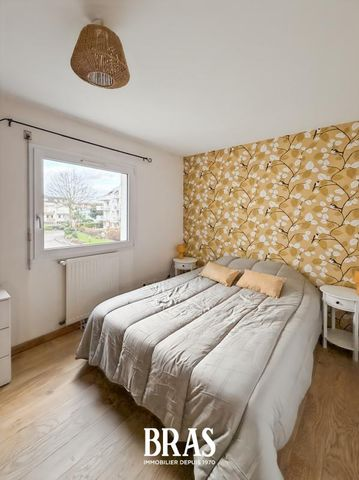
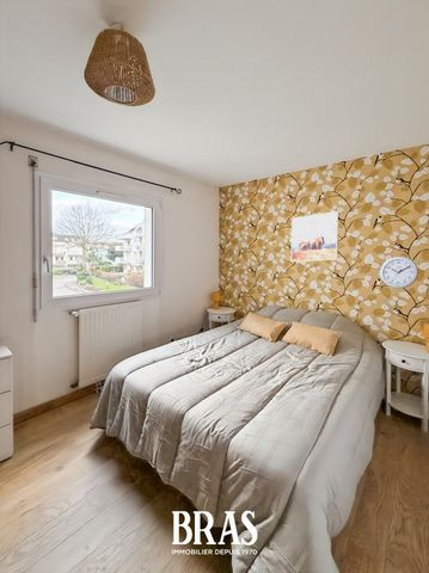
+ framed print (313, 238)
+ wall clock (398, 272)
